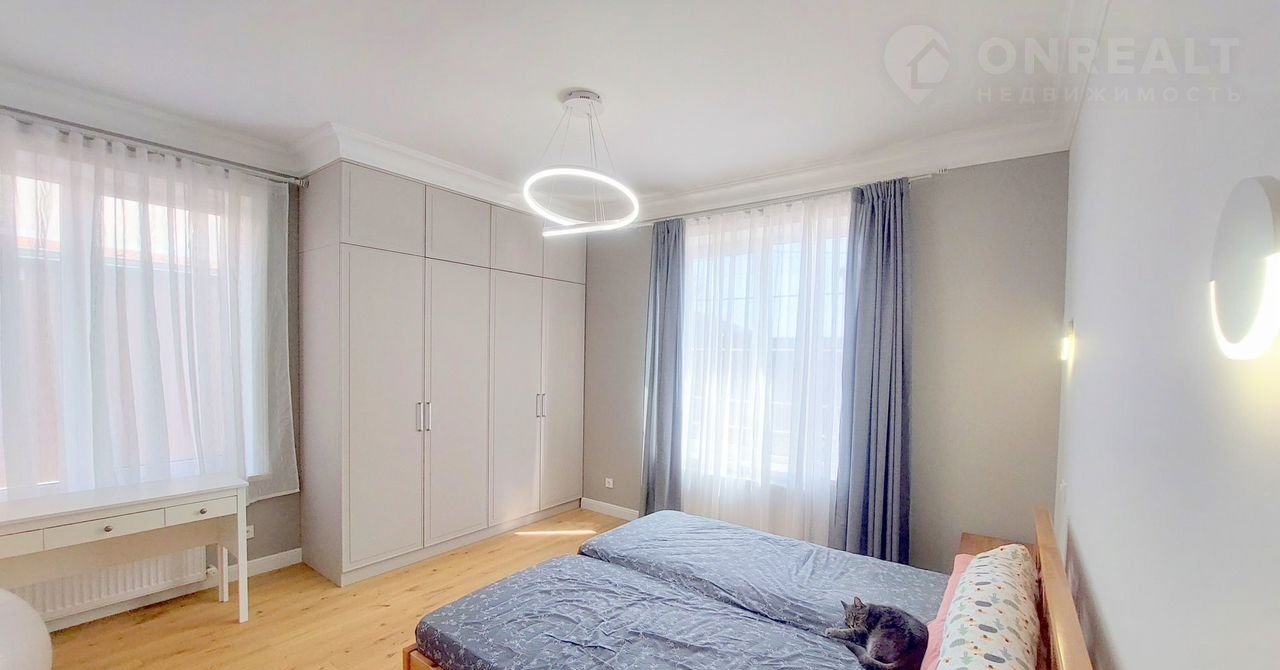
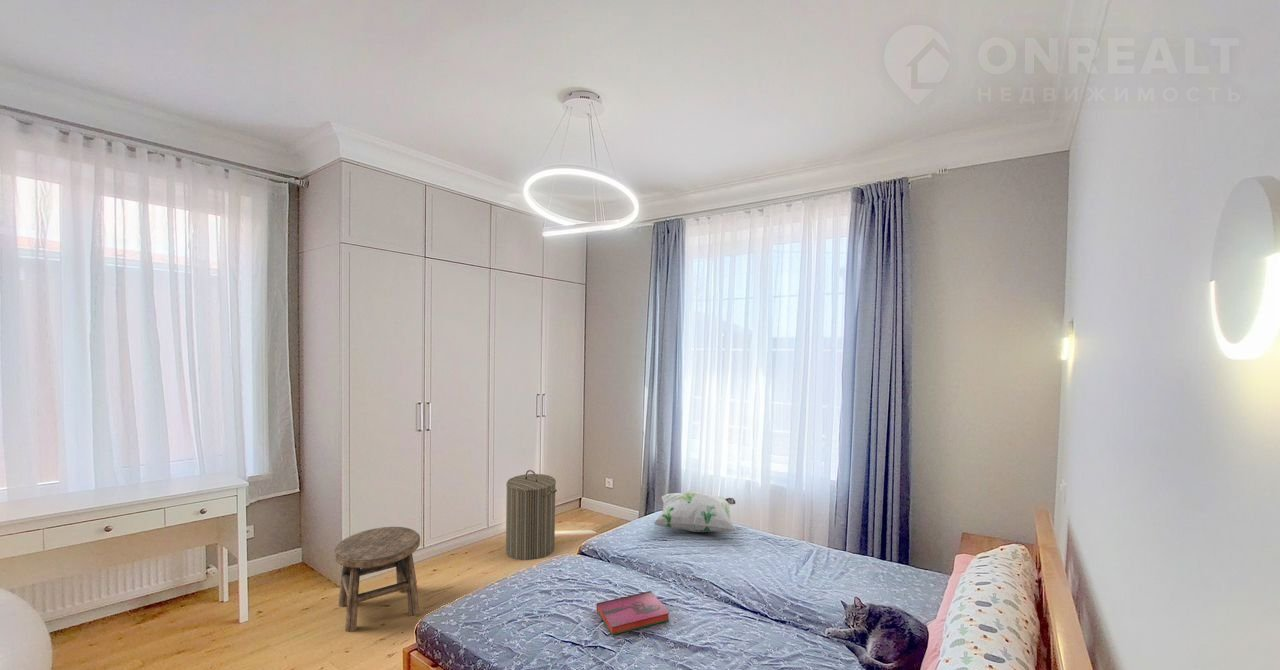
+ decorative pillow (697, 510)
+ stool (377, 571)
+ hardback book (632, 611)
+ laundry hamper (531, 510)
